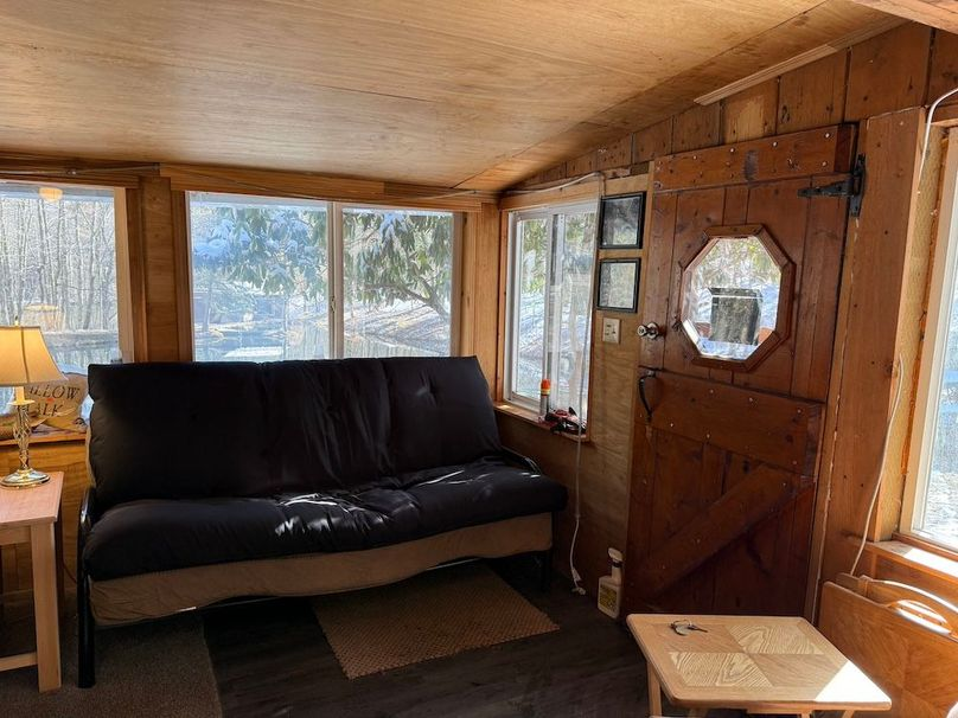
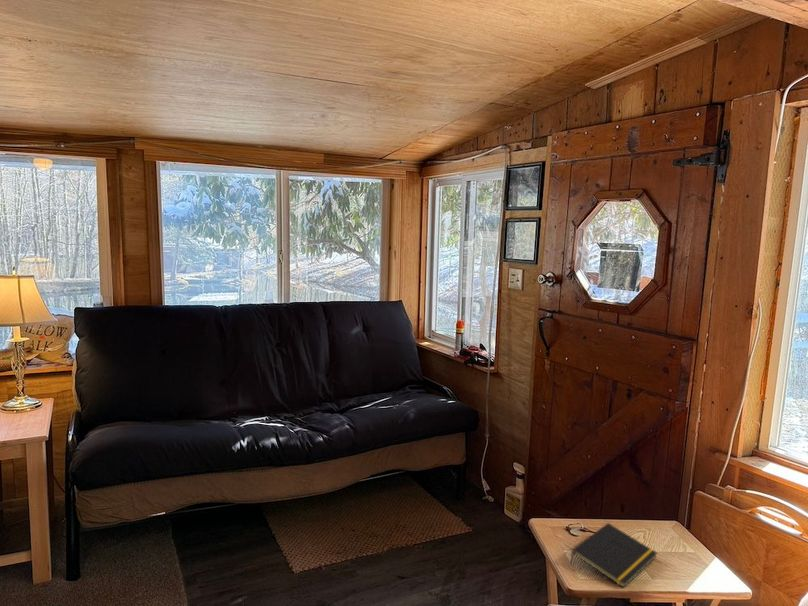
+ notepad (615, 552)
